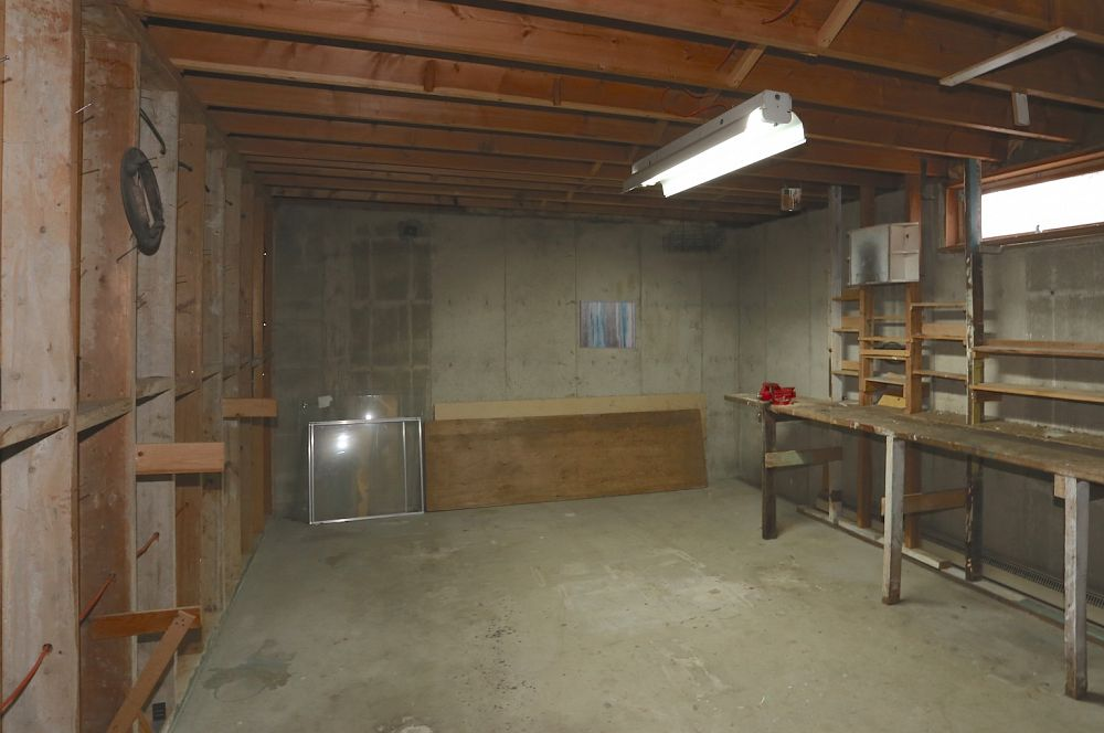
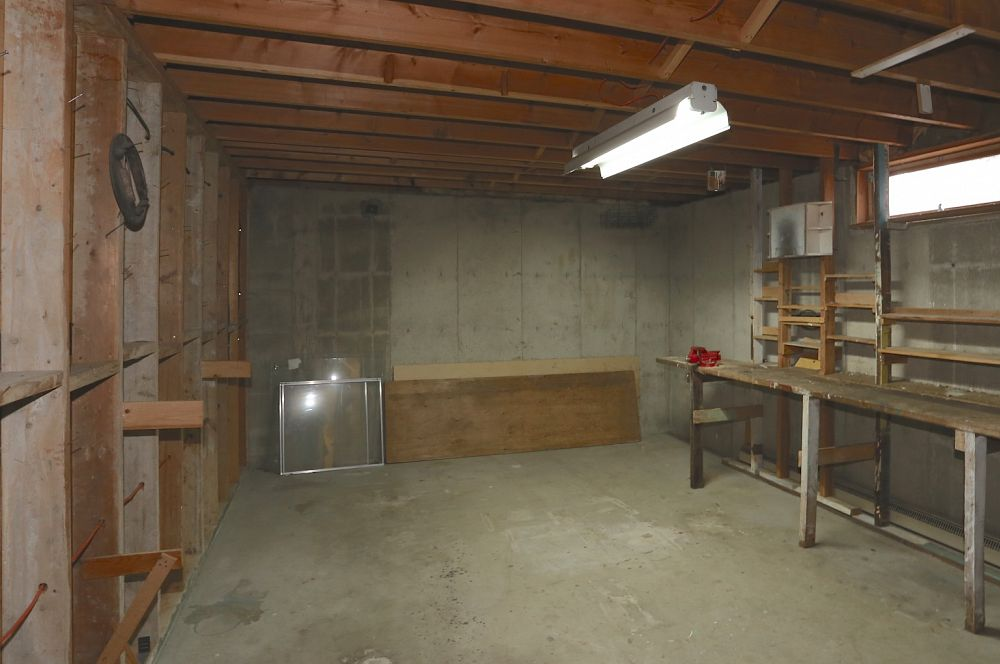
- wall art (607, 325)
